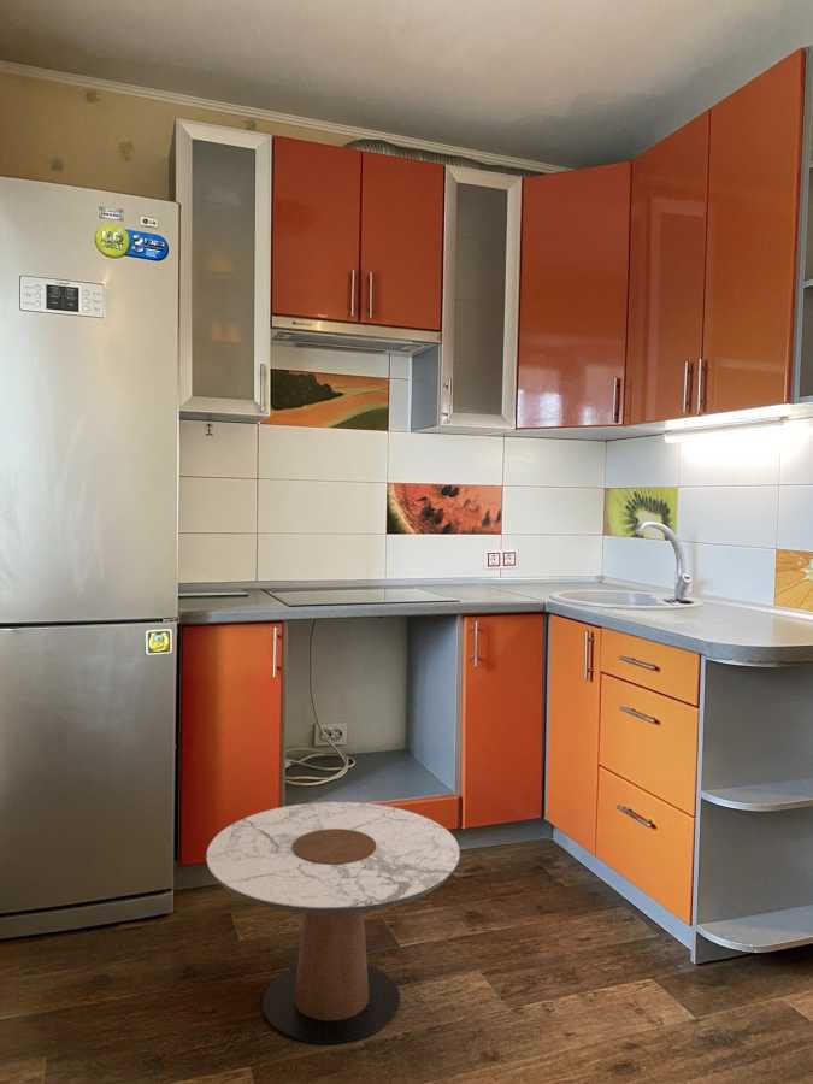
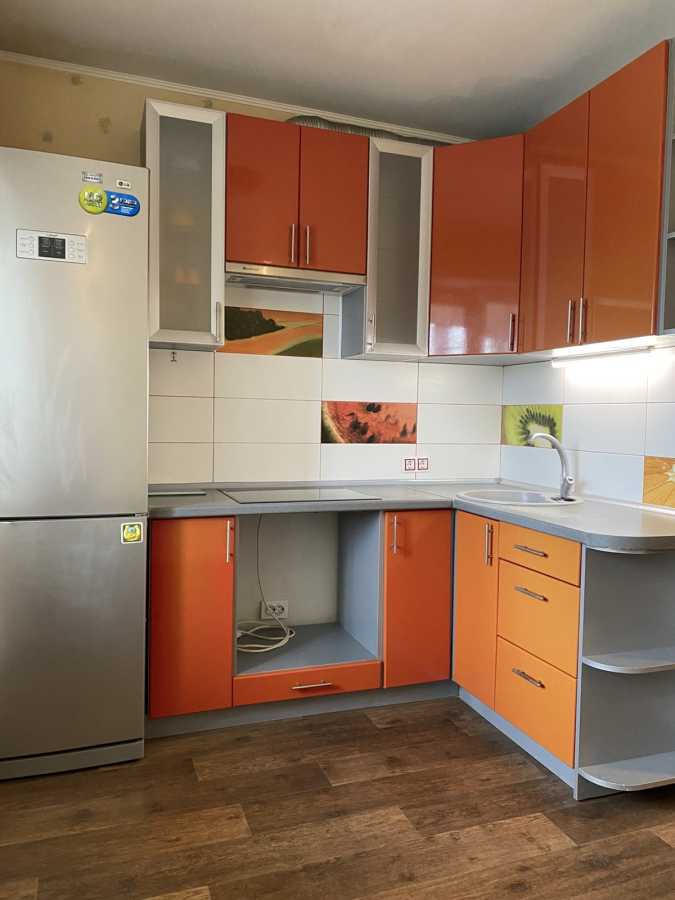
- side table (332, 921)
